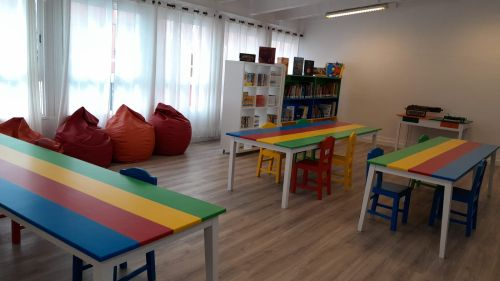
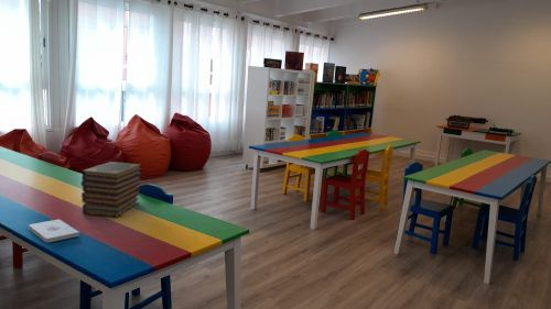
+ book stack (112, 188)
+ notepad (53, 230)
